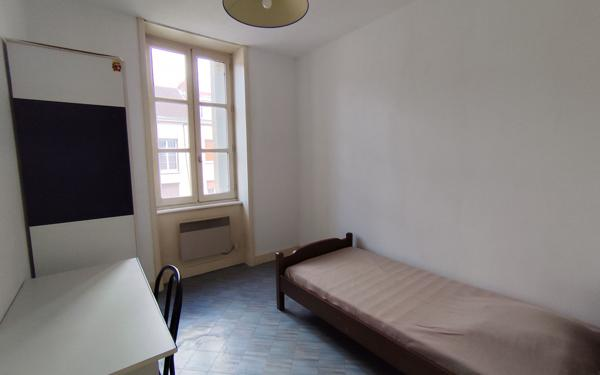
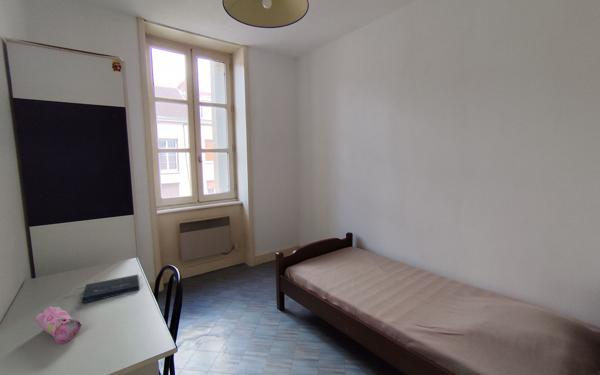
+ pencil case (58, 322)
+ book (102, 289)
